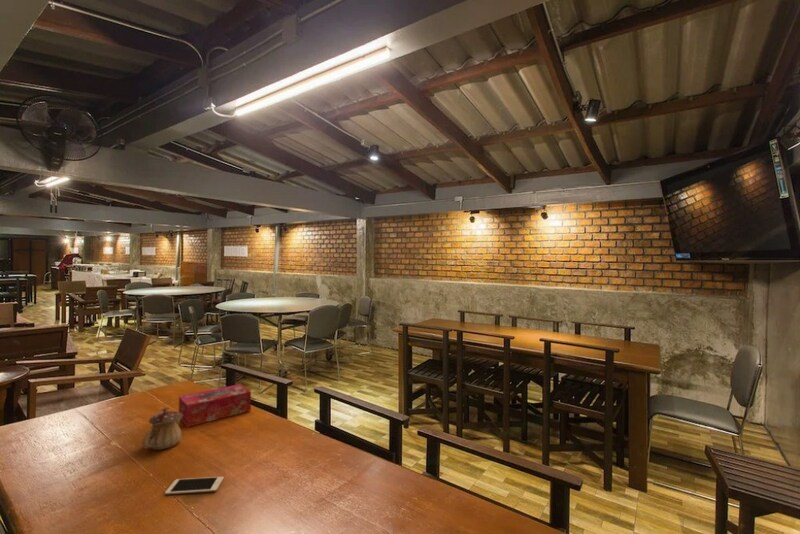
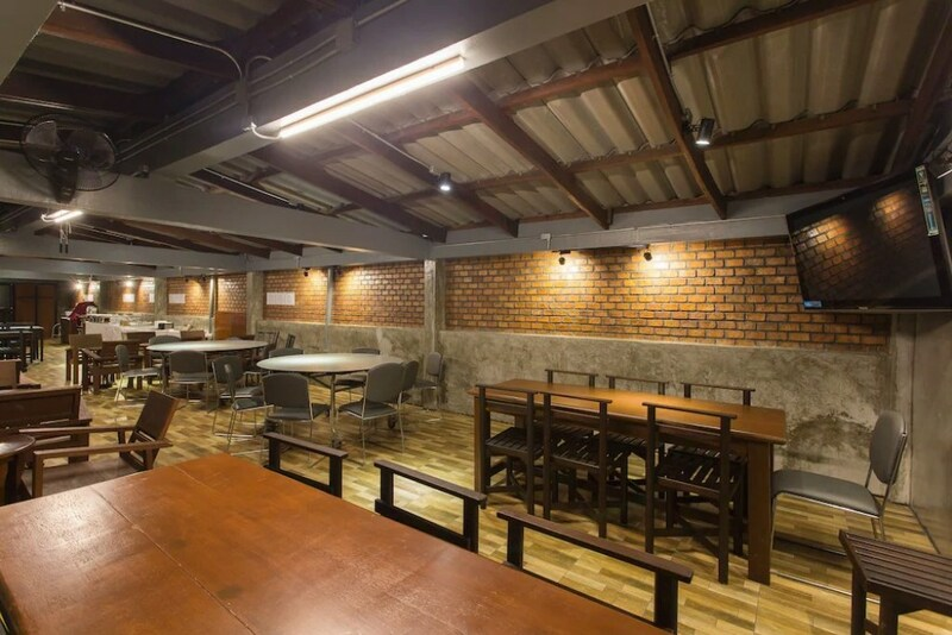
- teapot (162, 426)
- cell phone (195, 485)
- tissue box (215, 403)
